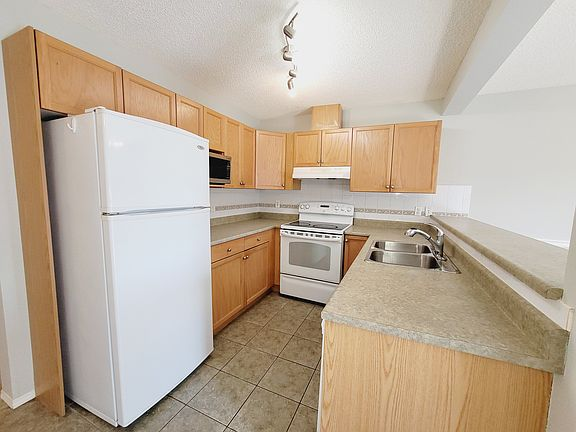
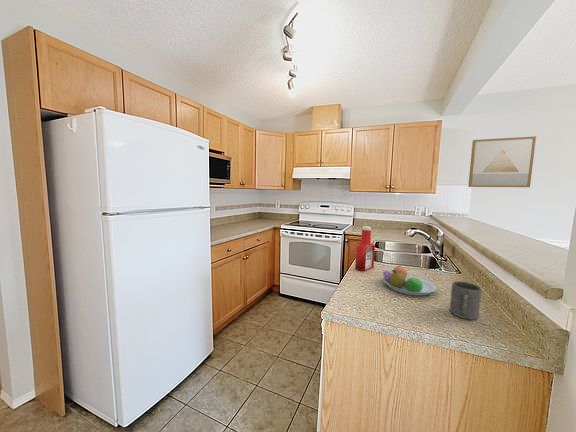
+ soap bottle (365, 247)
+ wall art (500, 163)
+ fruit bowl (408, 278)
+ mug (464, 301)
